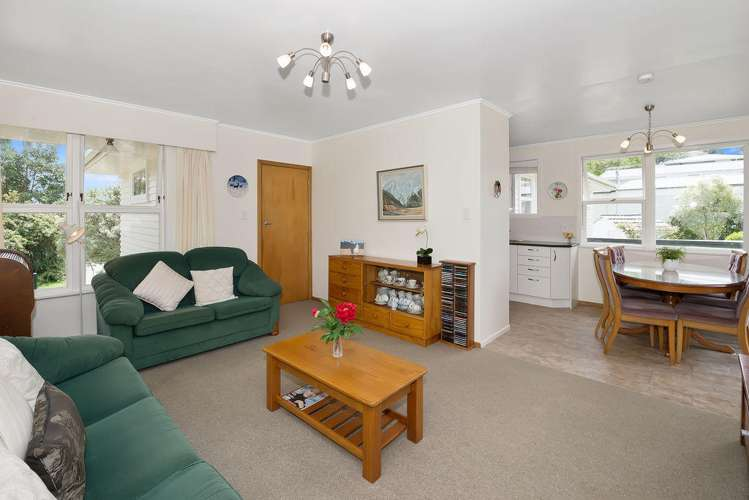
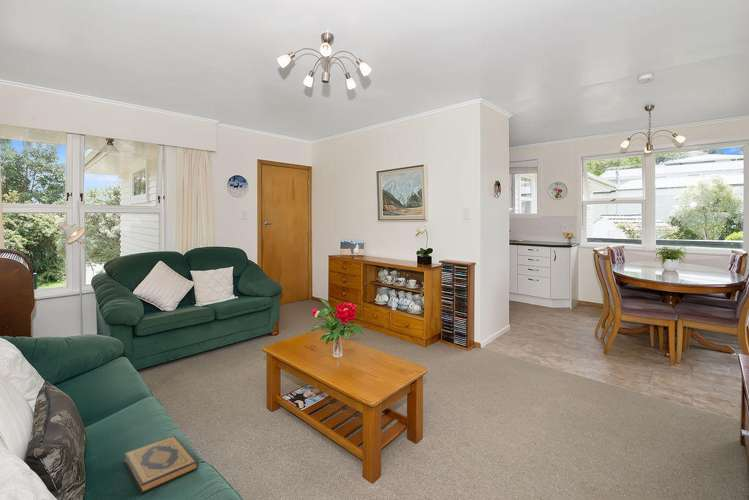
+ hardback book (160, 460)
